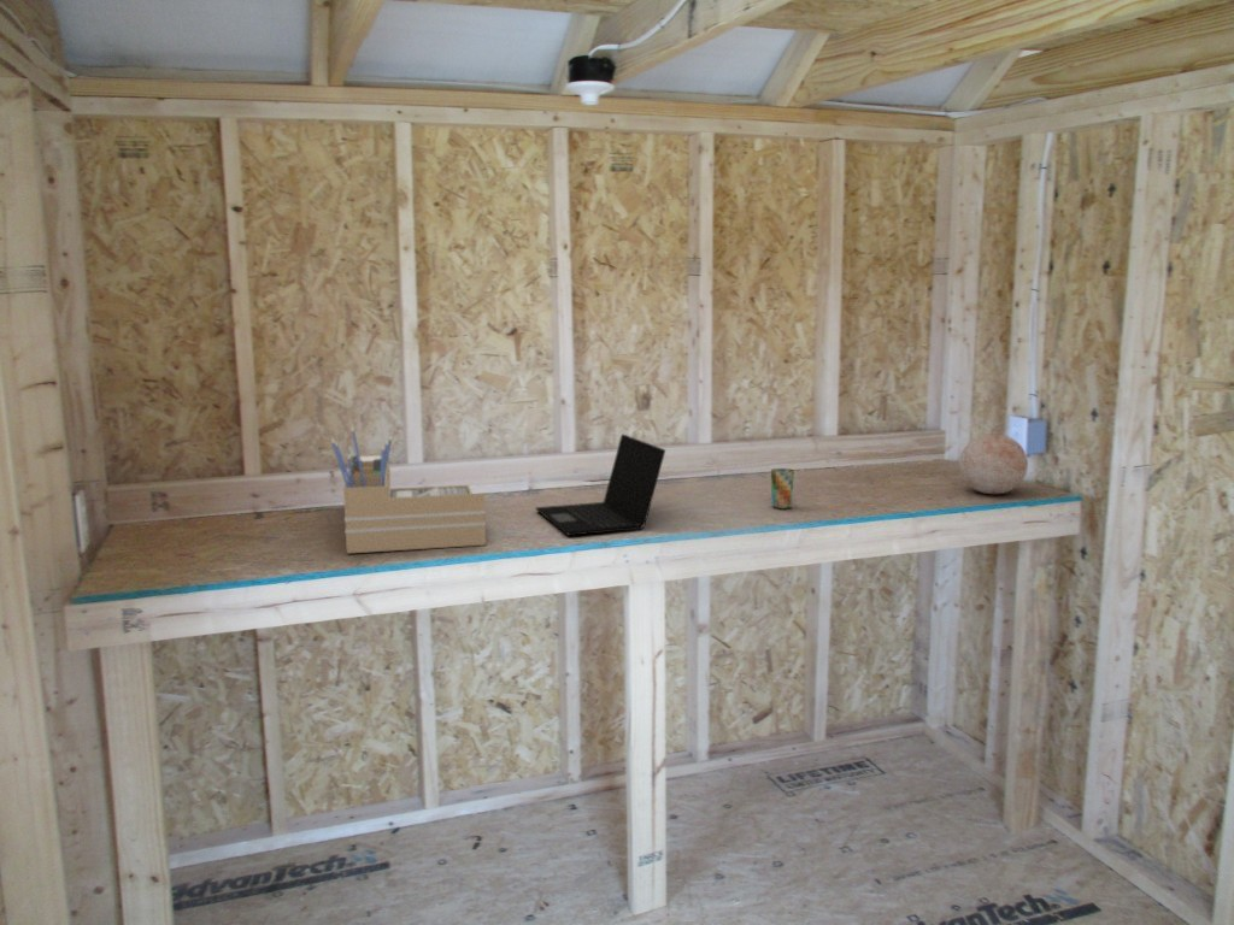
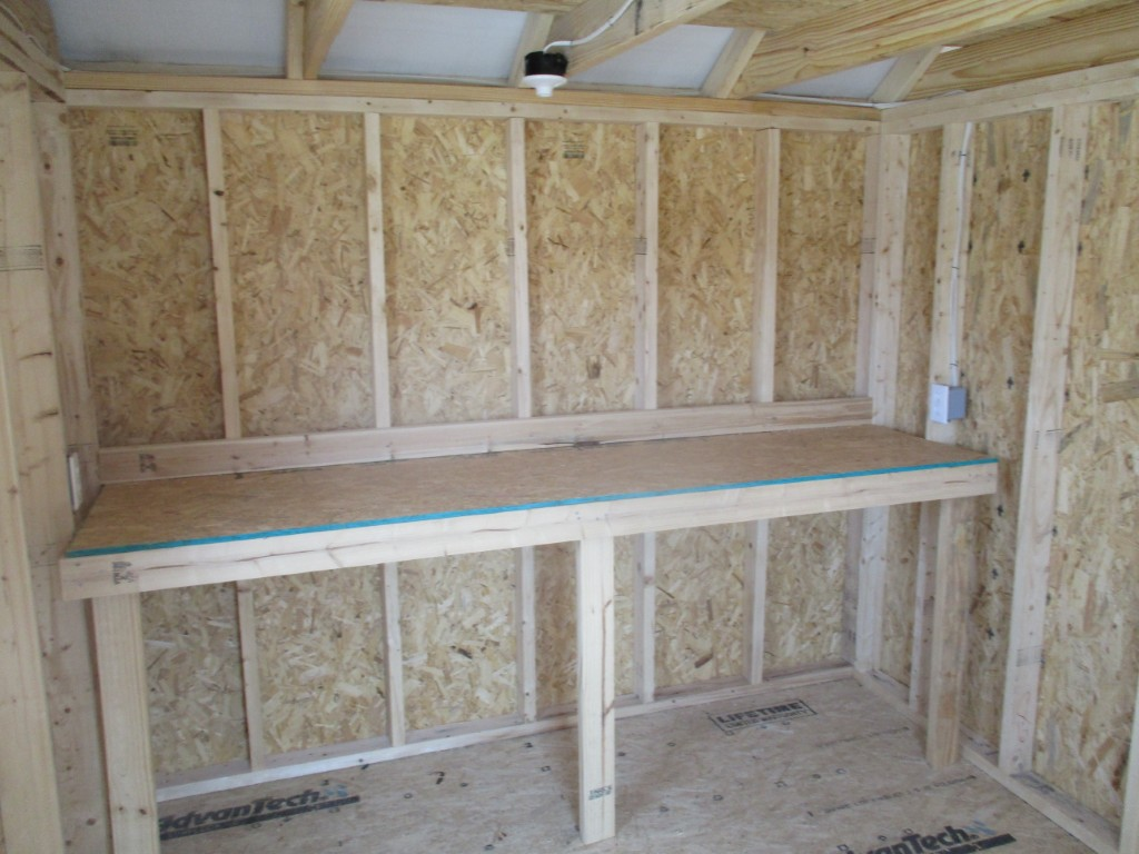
- laptop (607, 485)
- decorative ball (993, 464)
- cup (781, 488)
- desk organizer (409, 488)
